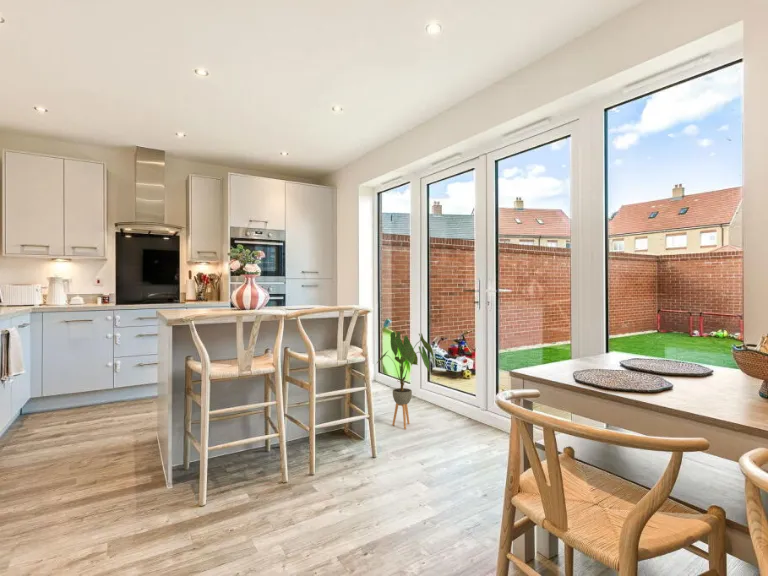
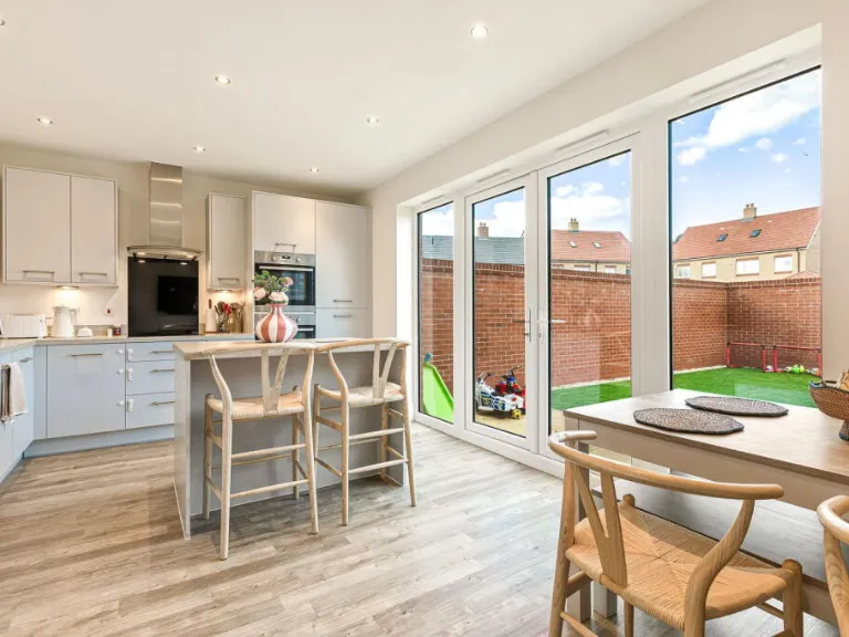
- house plant (405, 378)
